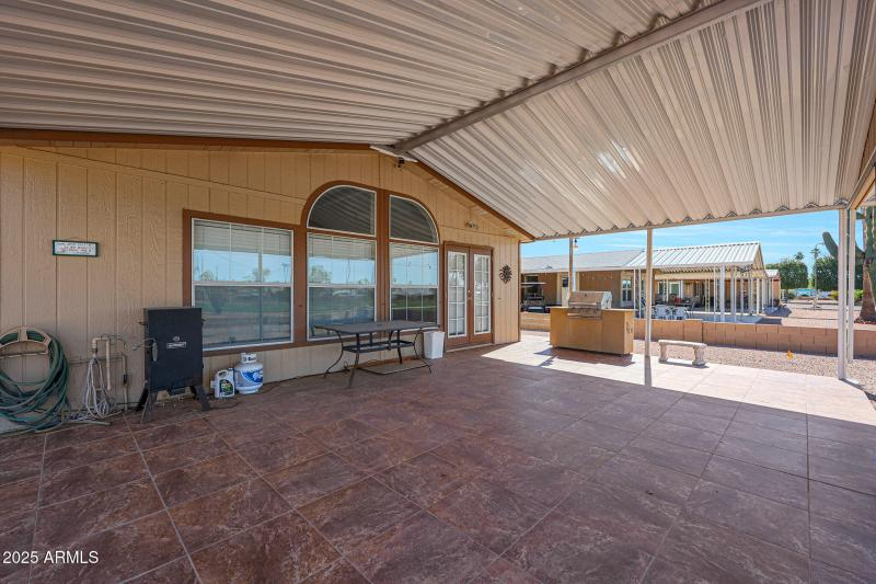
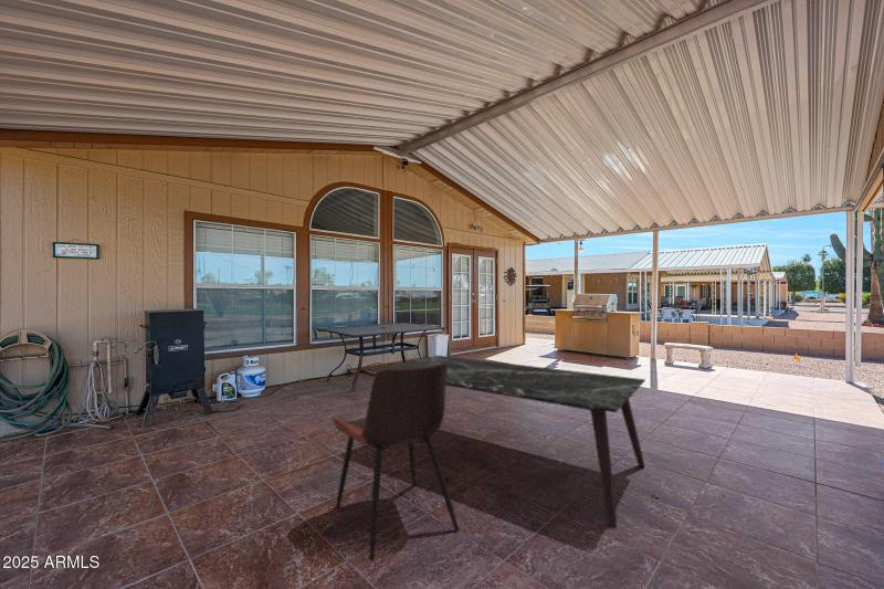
+ dining chair (394, 437)
+ dining table (502, 395)
